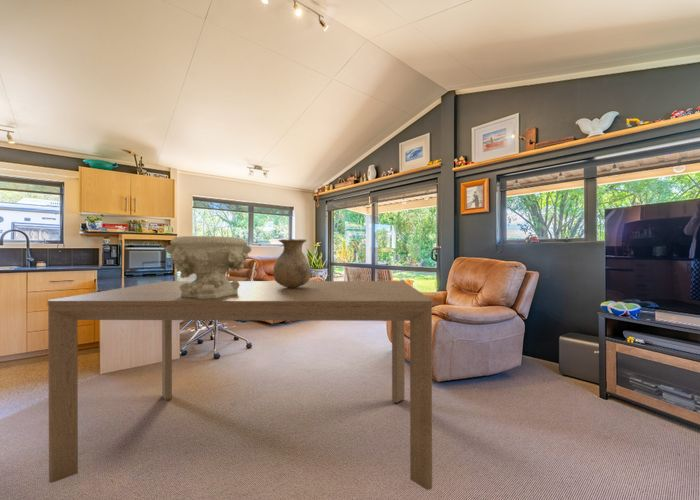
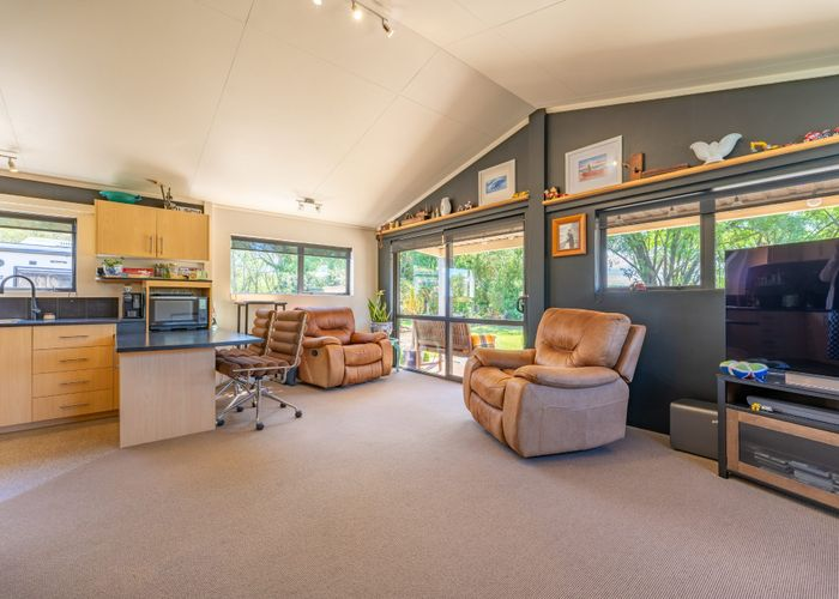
- vase (292, 263)
- decorative bowl (206, 266)
- dining table (265, 319)
